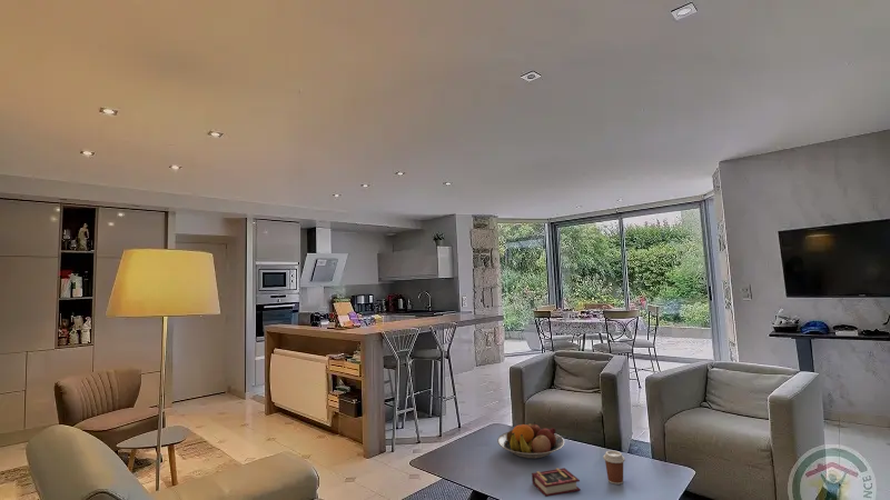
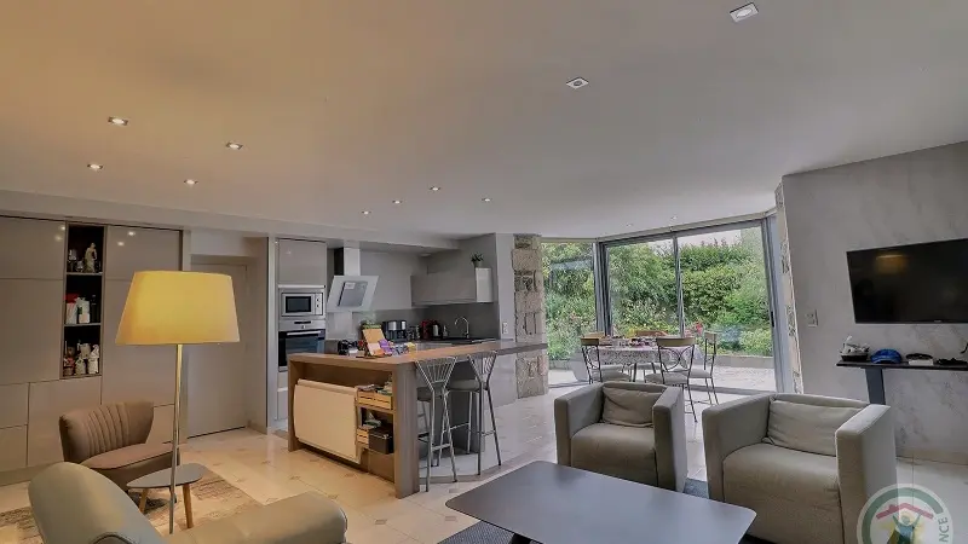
- coffee cup (614, 467)
- fruit bowl (530, 437)
- book (555, 480)
